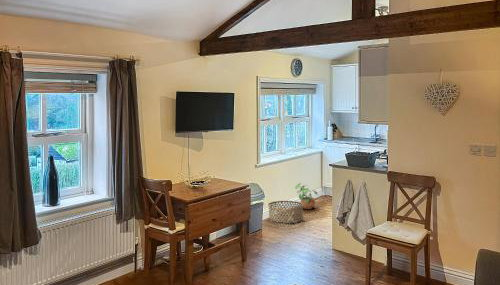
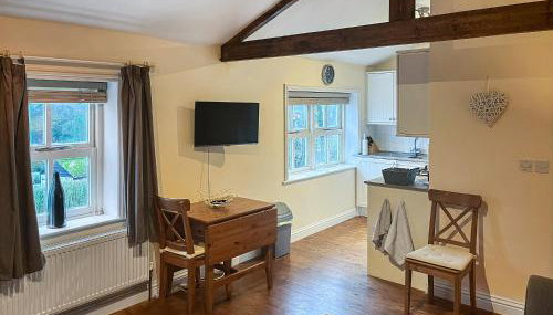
- basket (286, 211)
- potted plant (304, 195)
